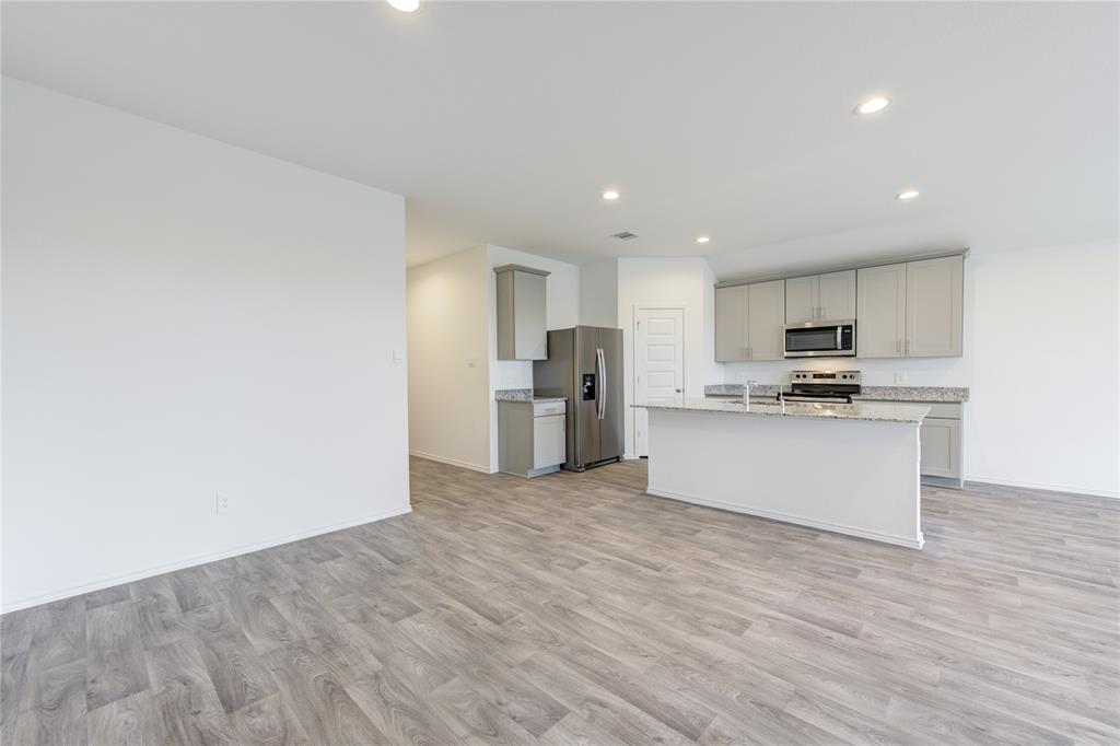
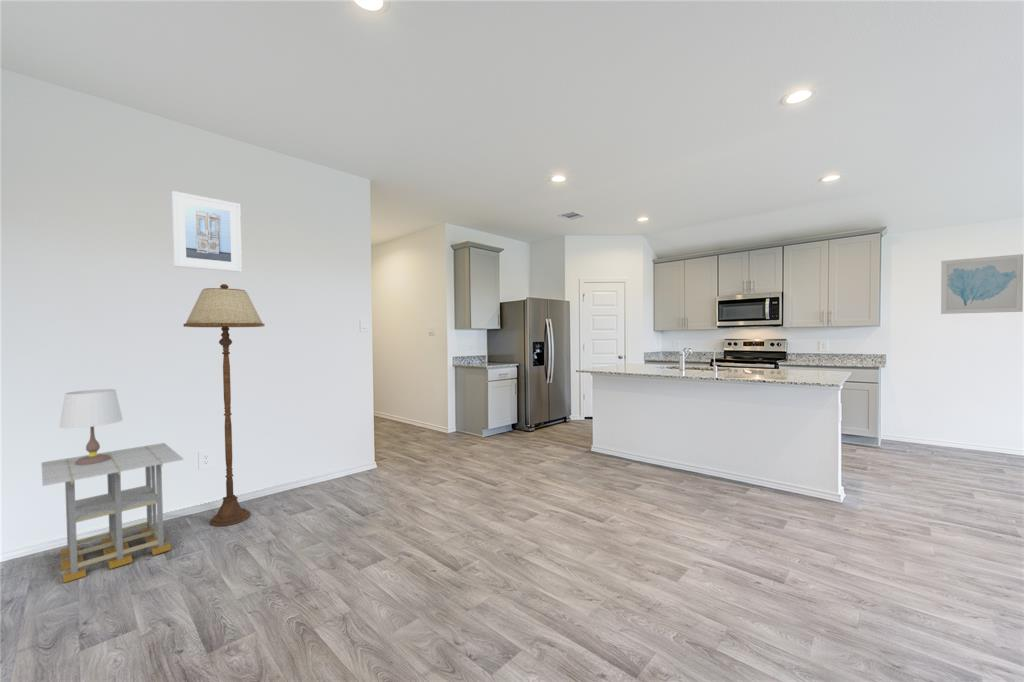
+ floor lamp (227, 402)
+ wall art (980, 285)
+ side table (114, 506)
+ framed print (208, 233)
+ table lamp (92, 425)
